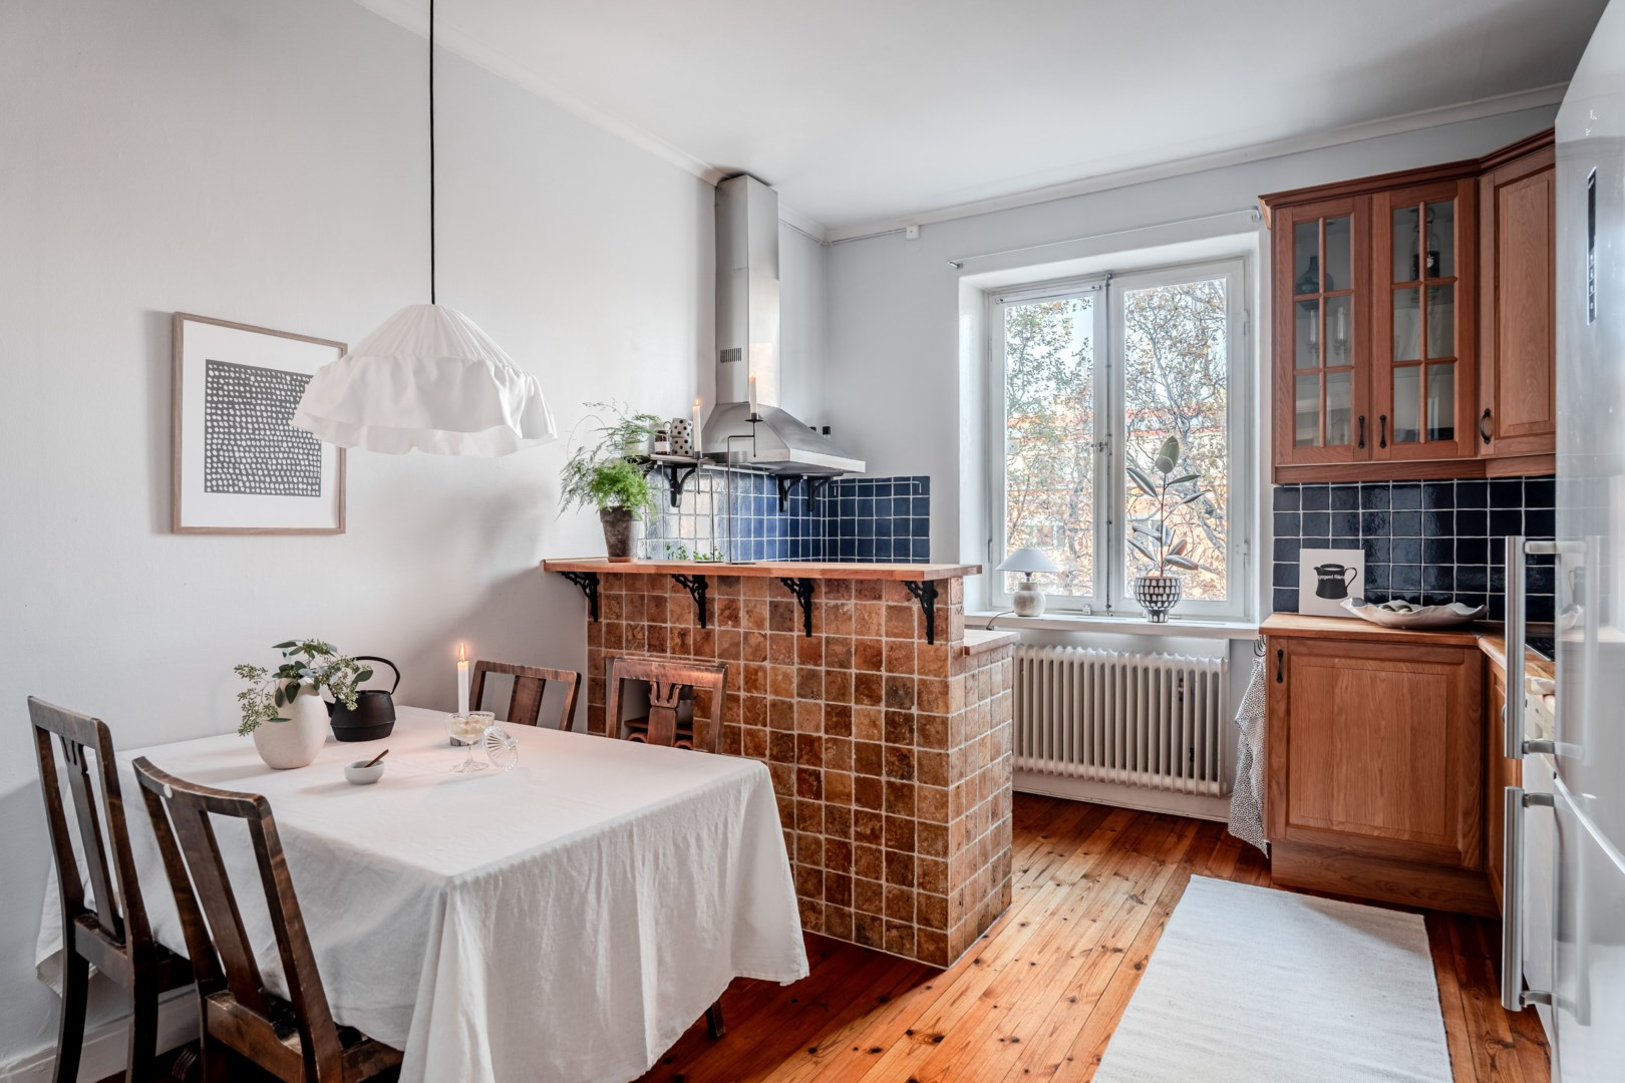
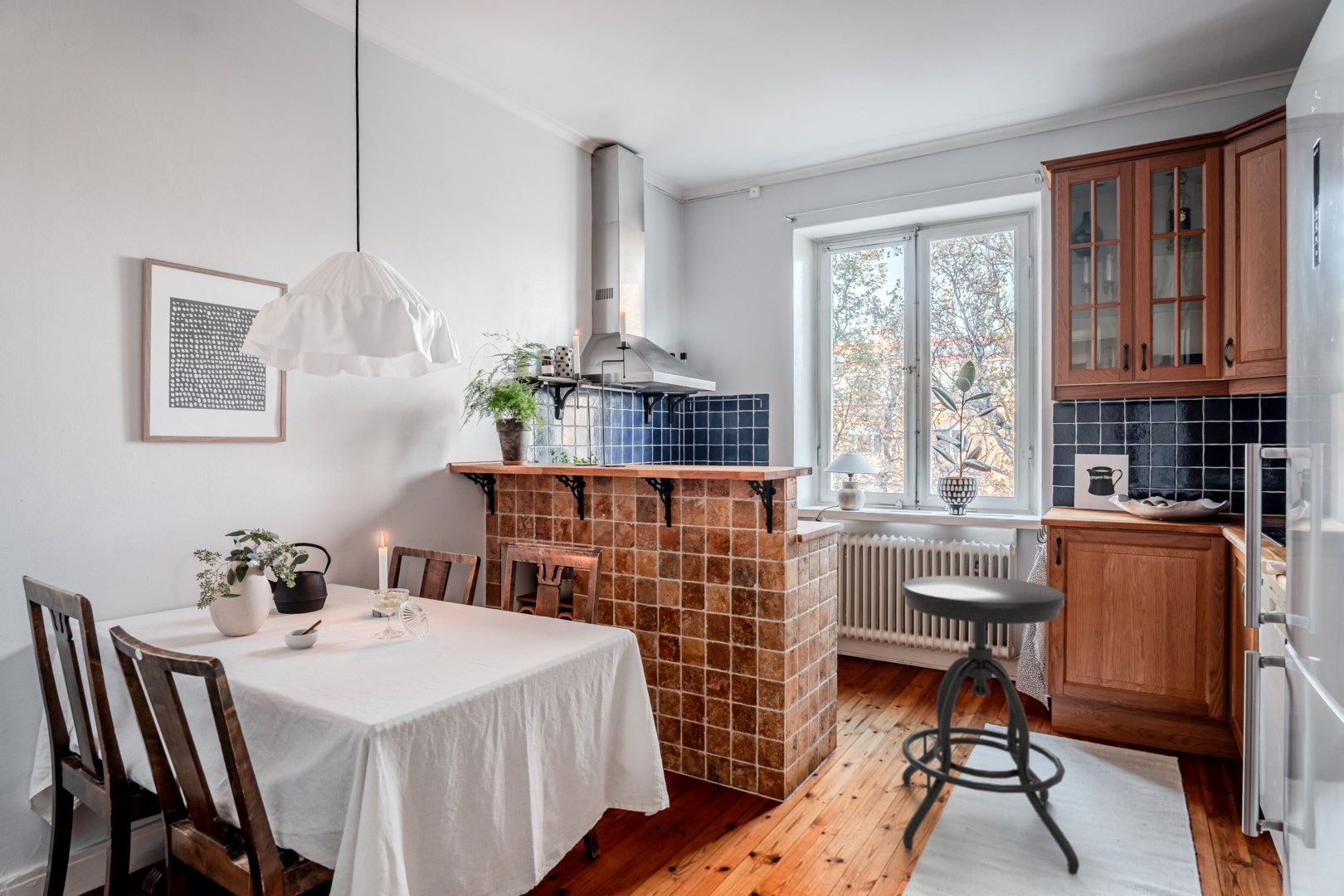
+ stool (980, 695)
